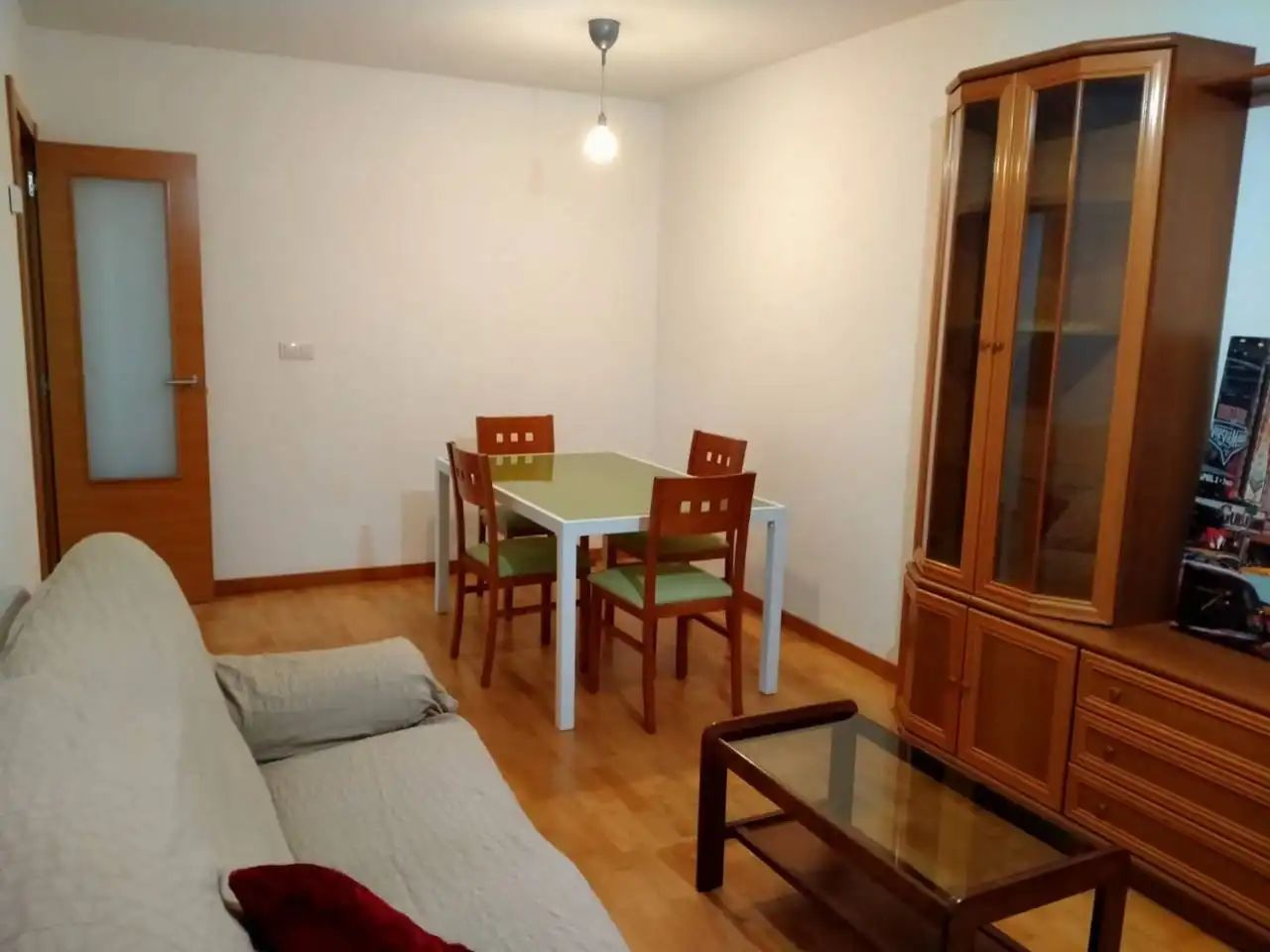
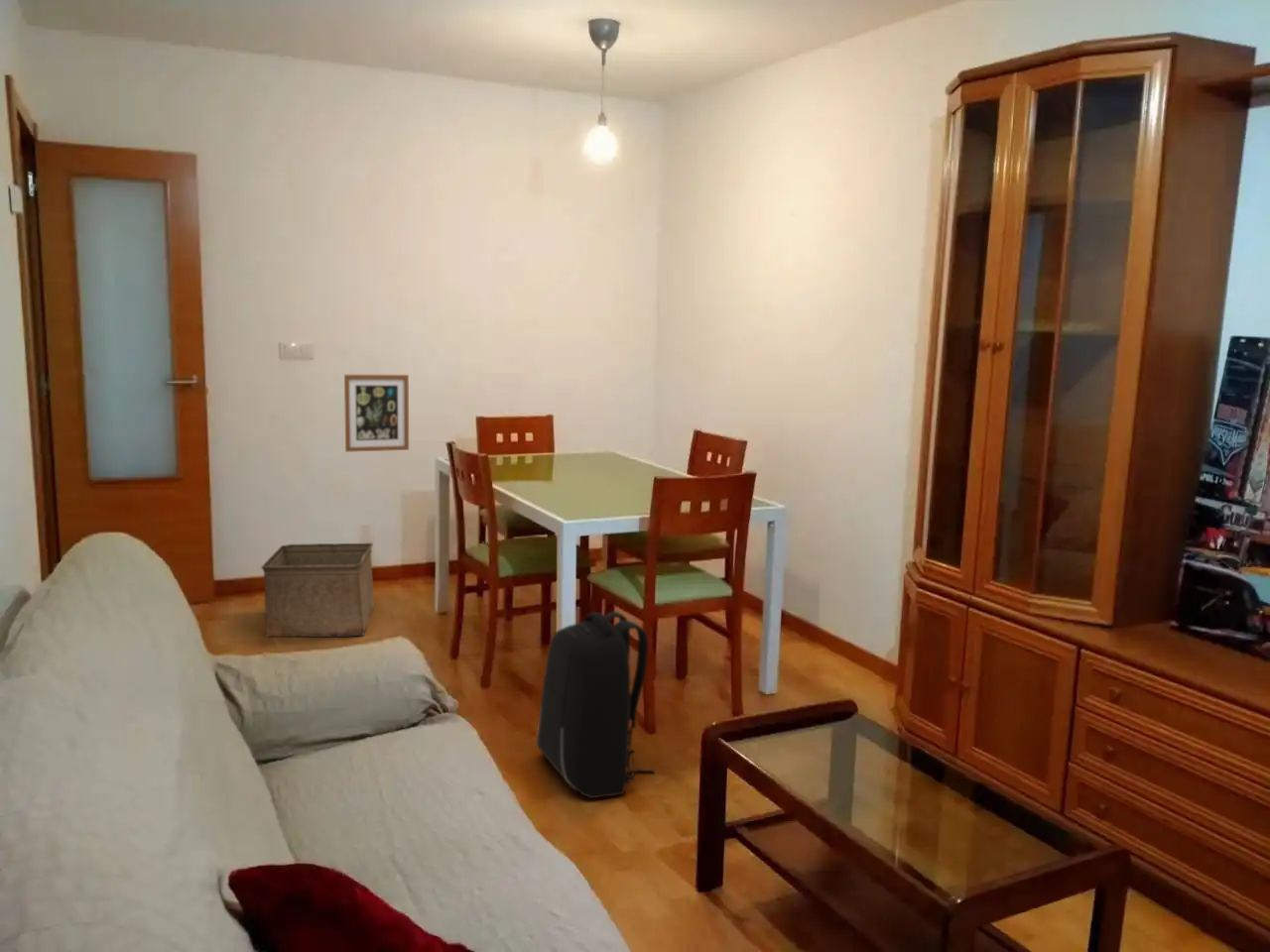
+ backpack (597, 691)
+ storage bin (321, 588)
+ wall art (377, 413)
